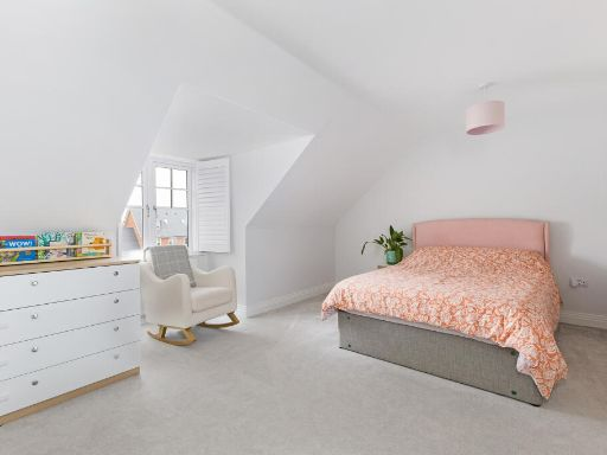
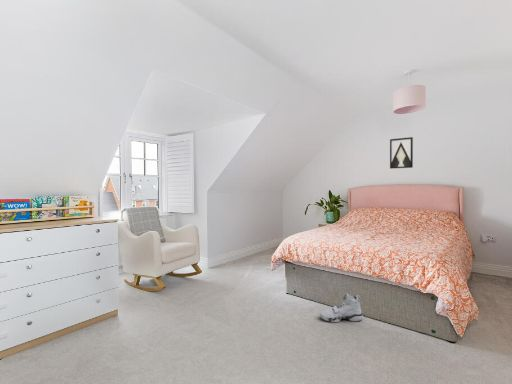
+ sneaker (341, 307)
+ wall art (401, 153)
